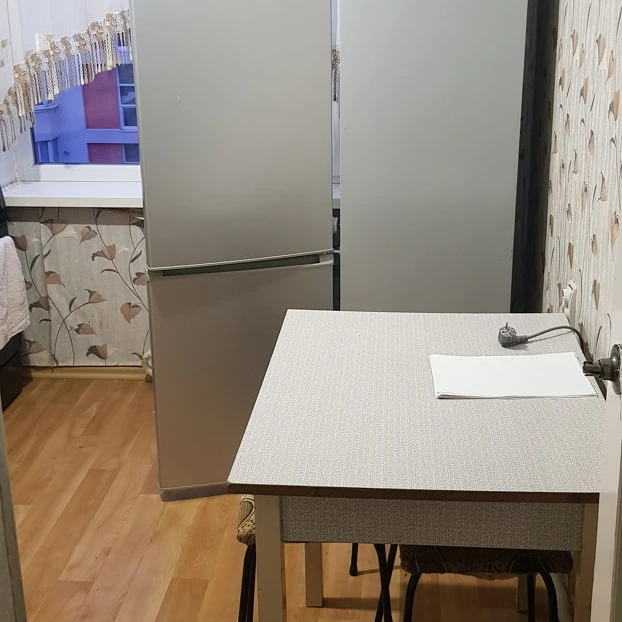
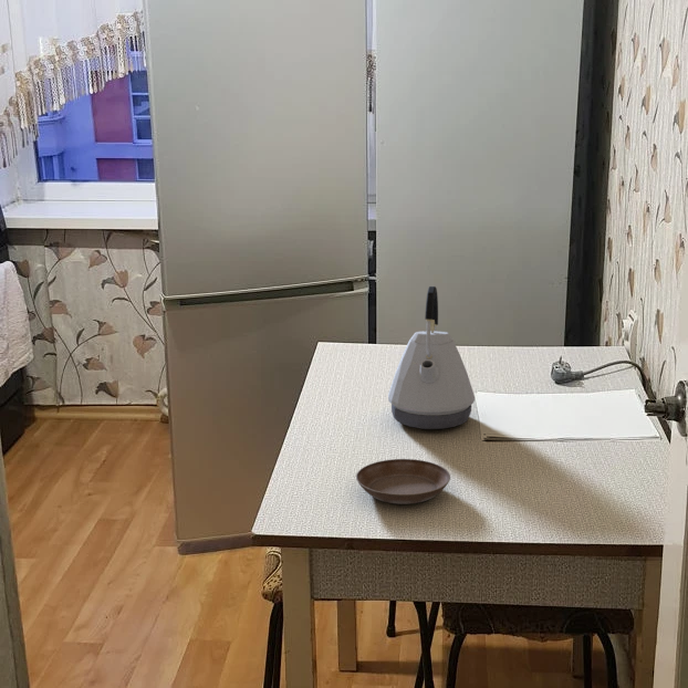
+ kettle (430, 354)
+ saucer (403, 482)
